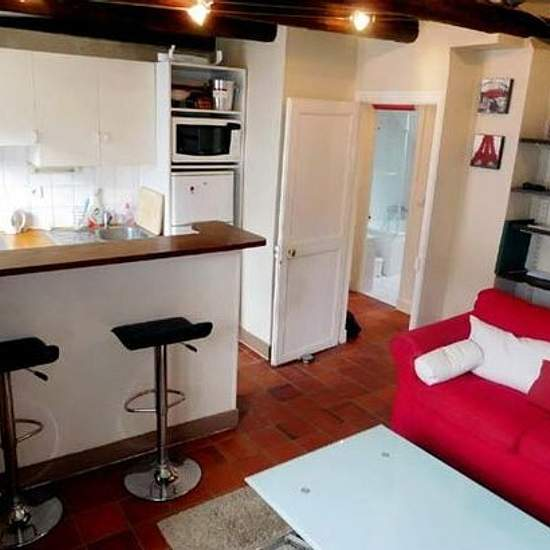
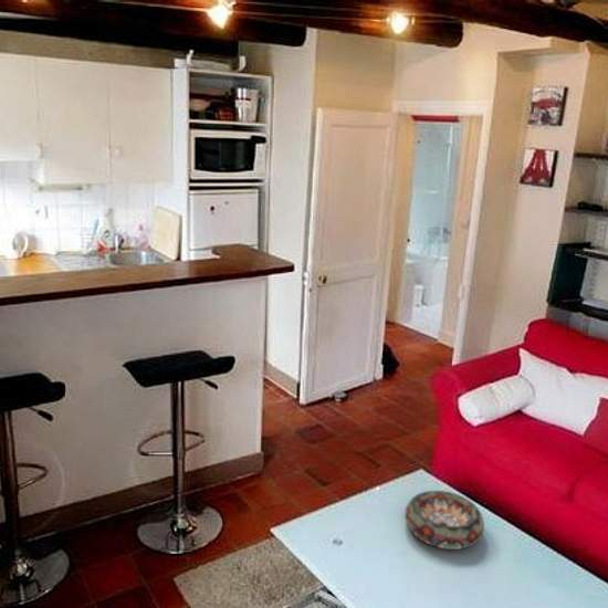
+ decorative bowl (443, 518)
